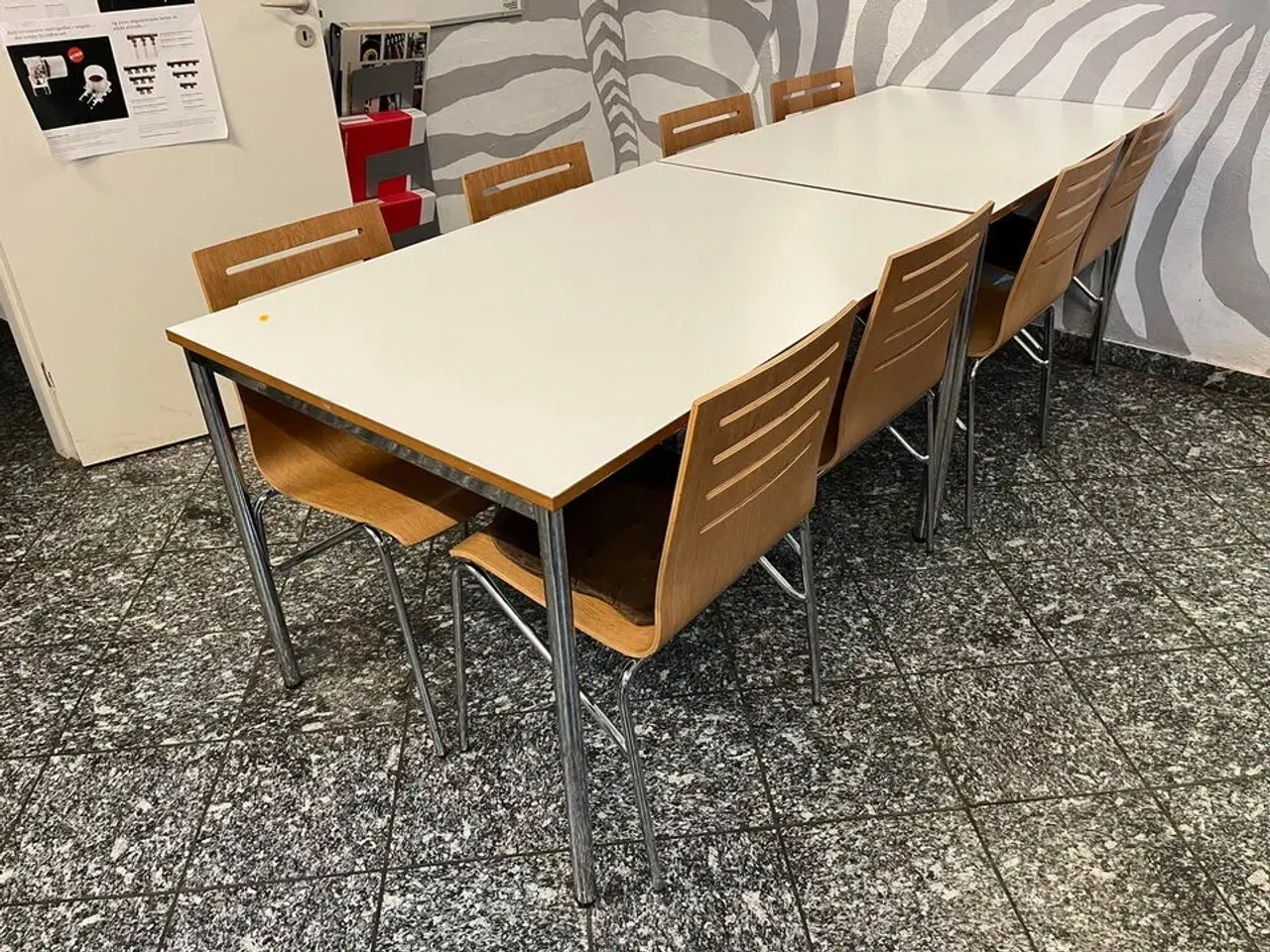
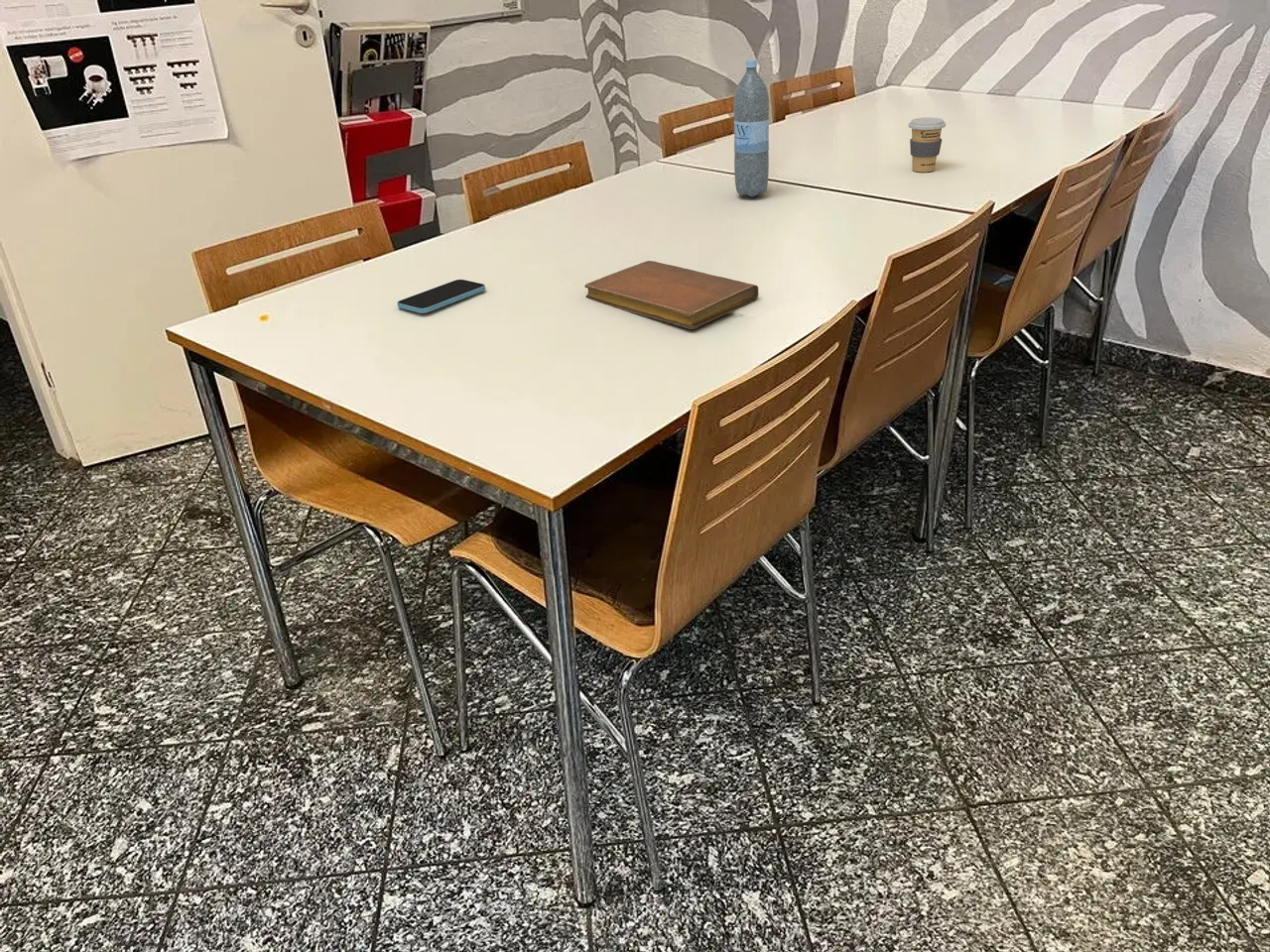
+ water bottle (751, 130)
+ notebook (670, 292)
+ smartphone (442, 296)
+ coffee cup (925, 145)
